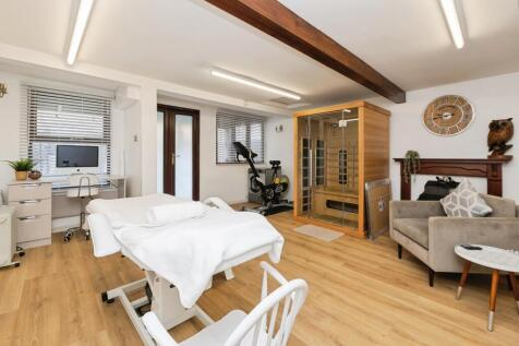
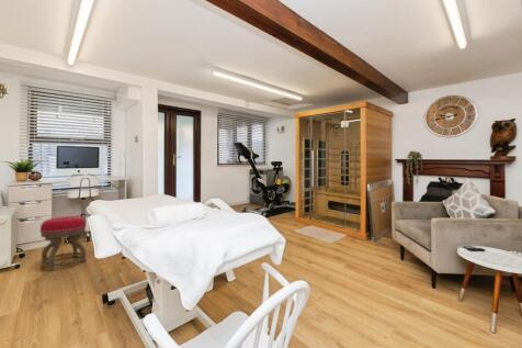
+ stool (67, 239)
